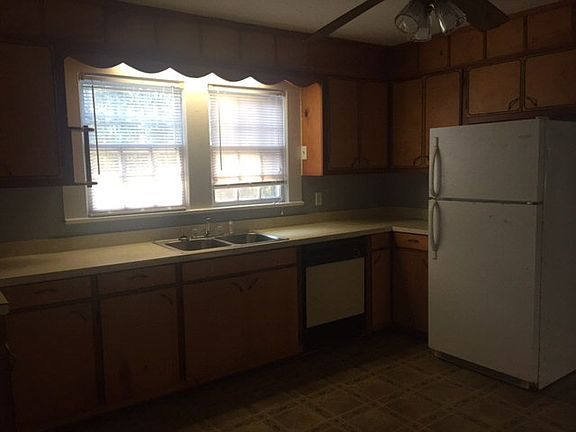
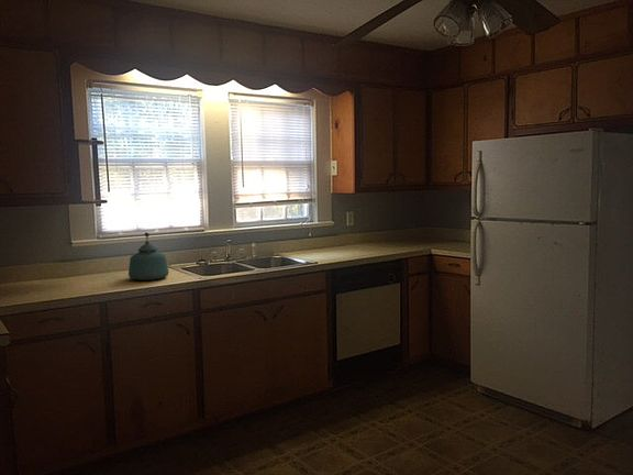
+ kettle (147, 254)
